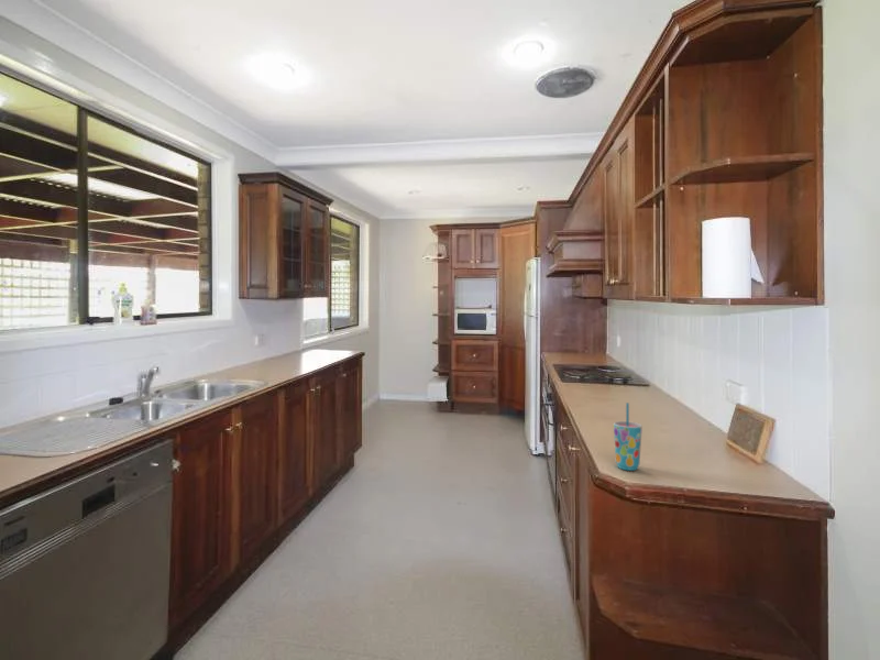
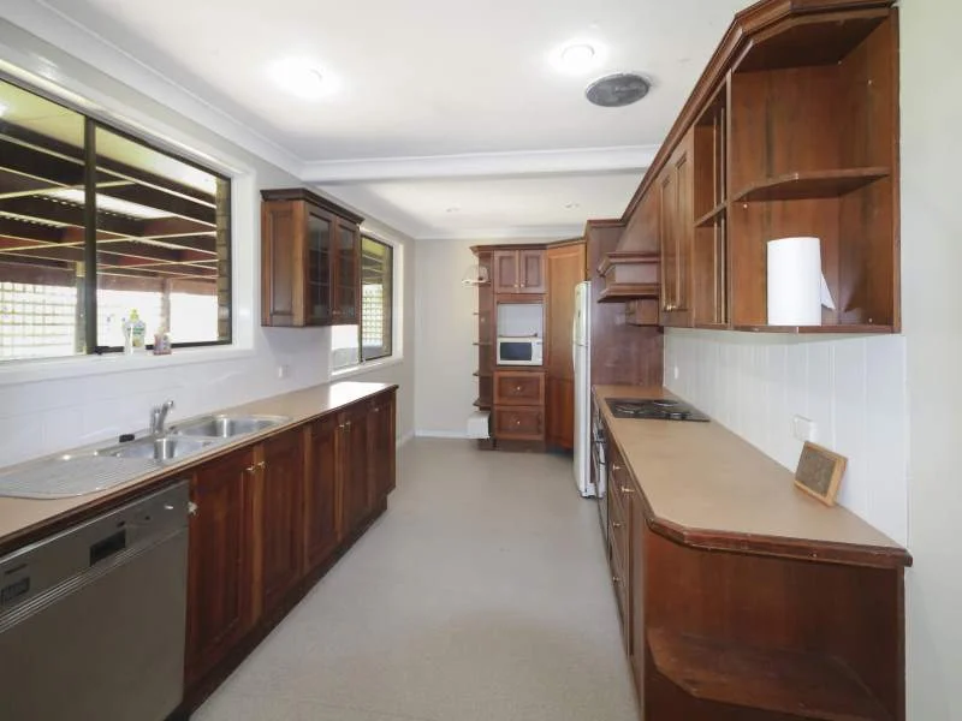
- cup (627, 435)
